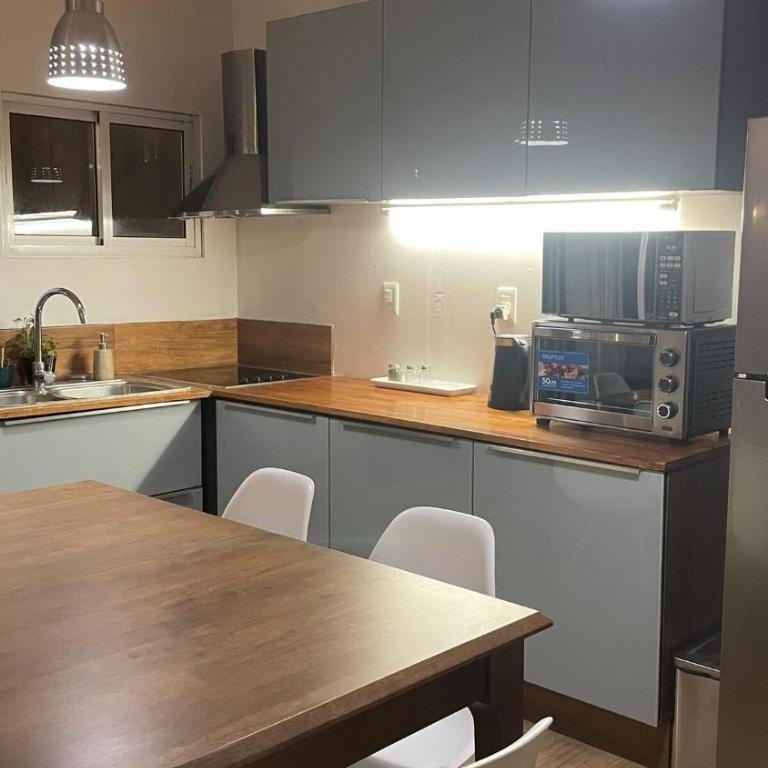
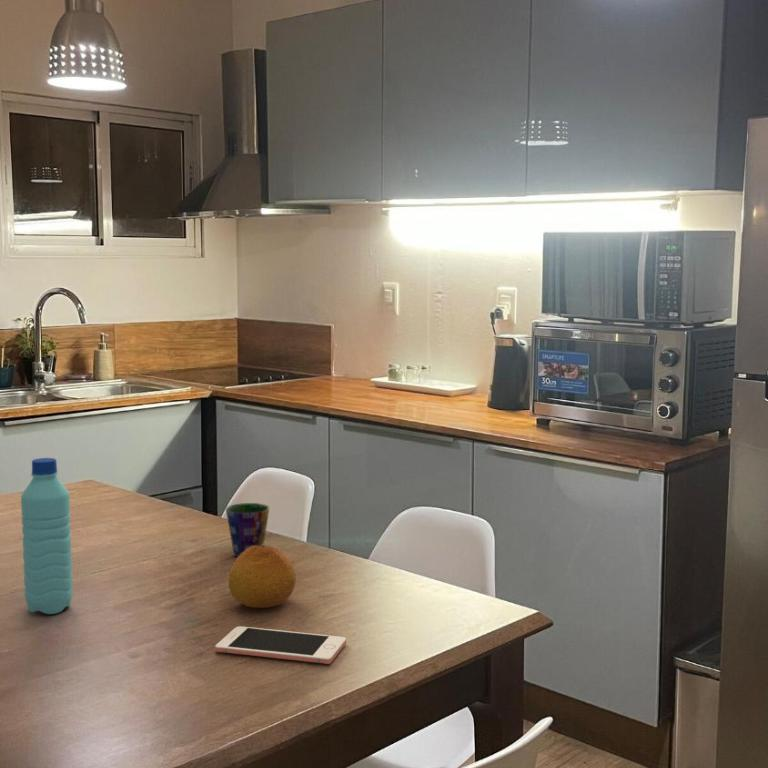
+ water bottle (46, 534)
+ fruit (262, 574)
+ cup (250, 532)
+ cell phone (281, 644)
